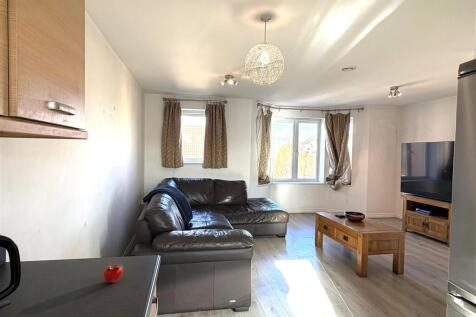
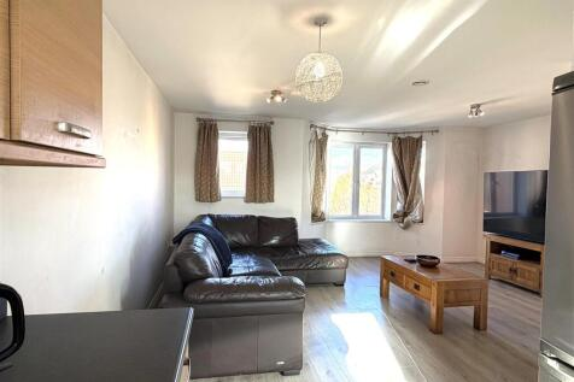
- apple (114, 272)
